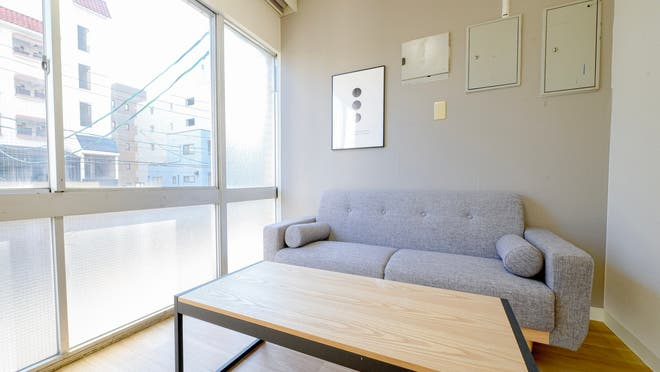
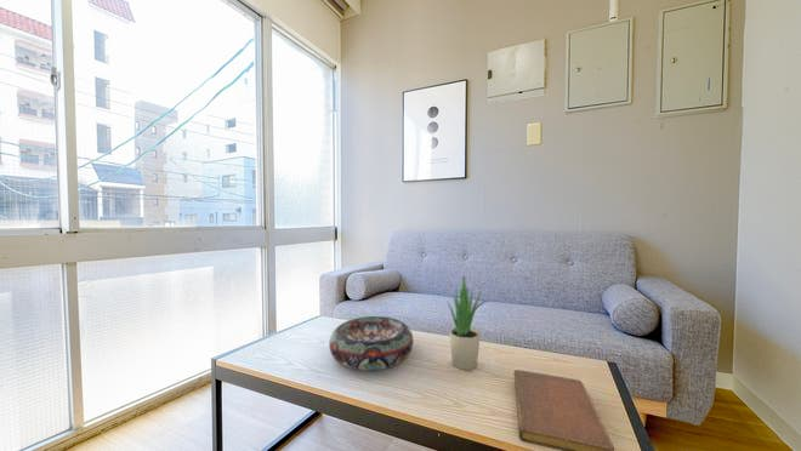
+ decorative bowl (371, 341)
+ potted plant (462, 320)
+ notebook (553, 406)
